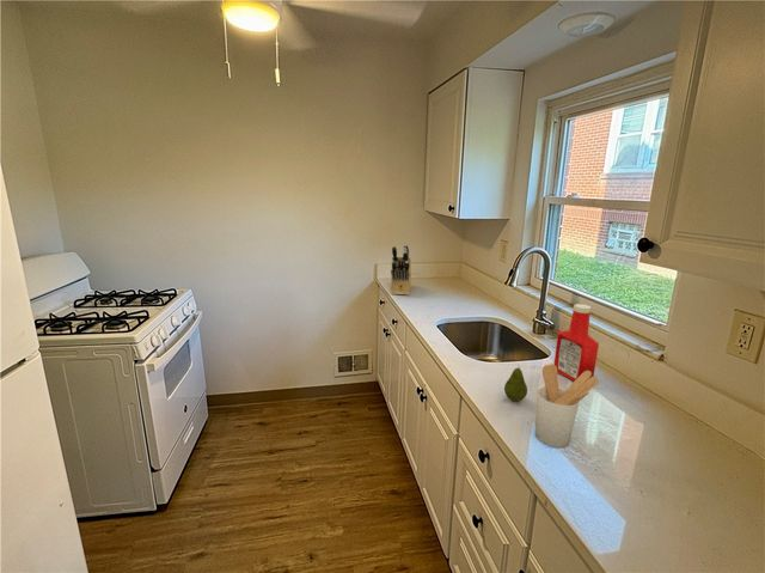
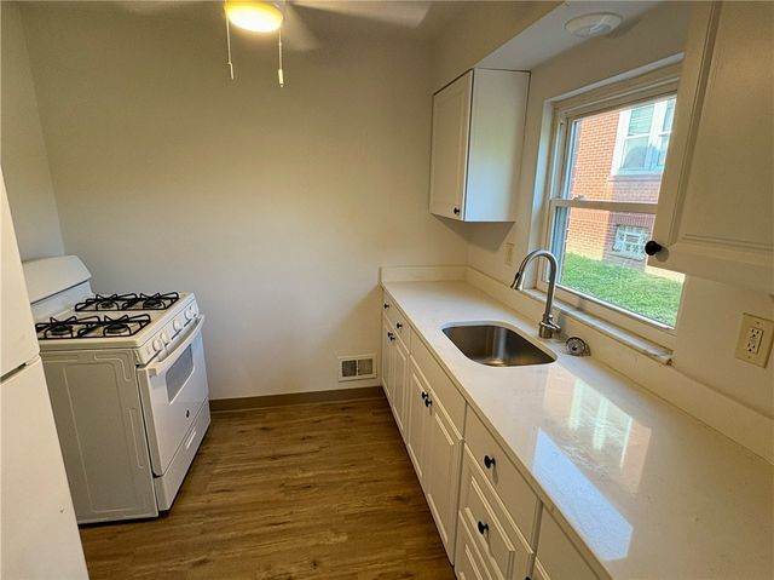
- utensil holder (565, 406)
- fruit (516, 382)
- soap bottle (576, 341)
- knife block (402, 267)
